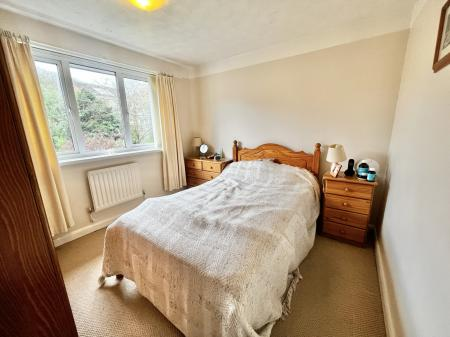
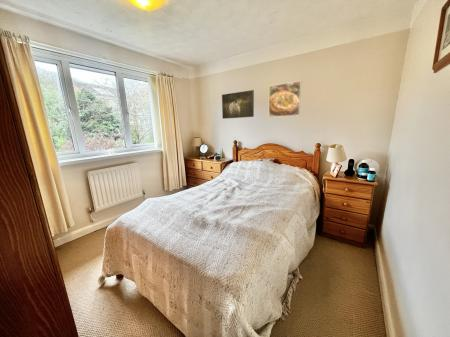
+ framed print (284, 100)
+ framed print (237, 105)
